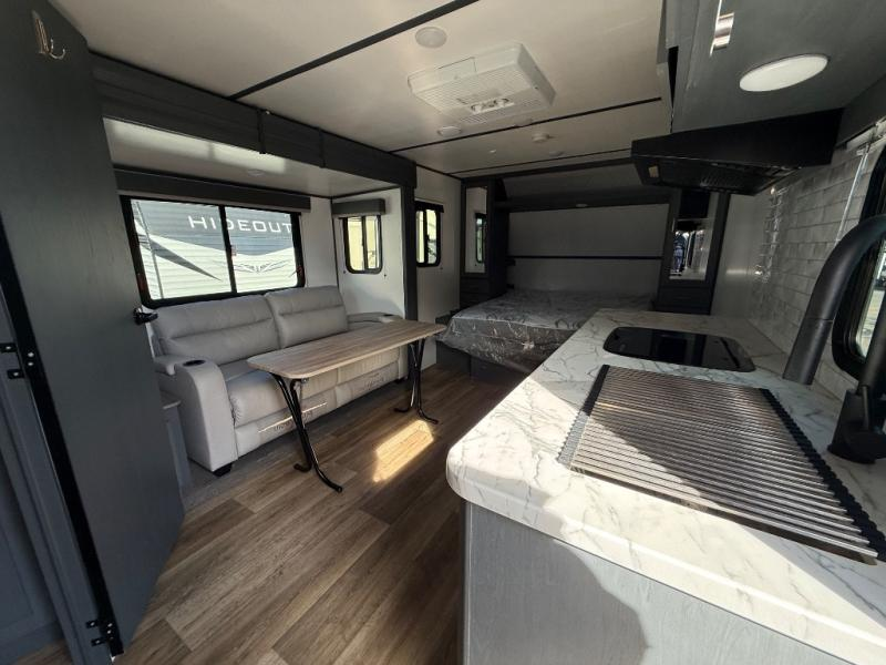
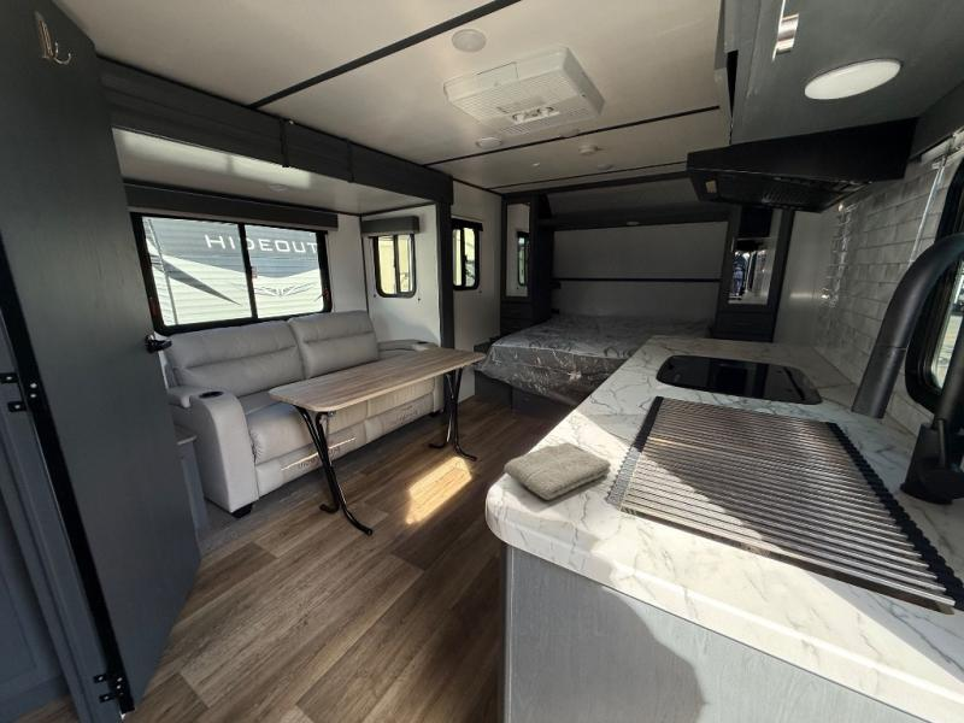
+ washcloth (558, 466)
